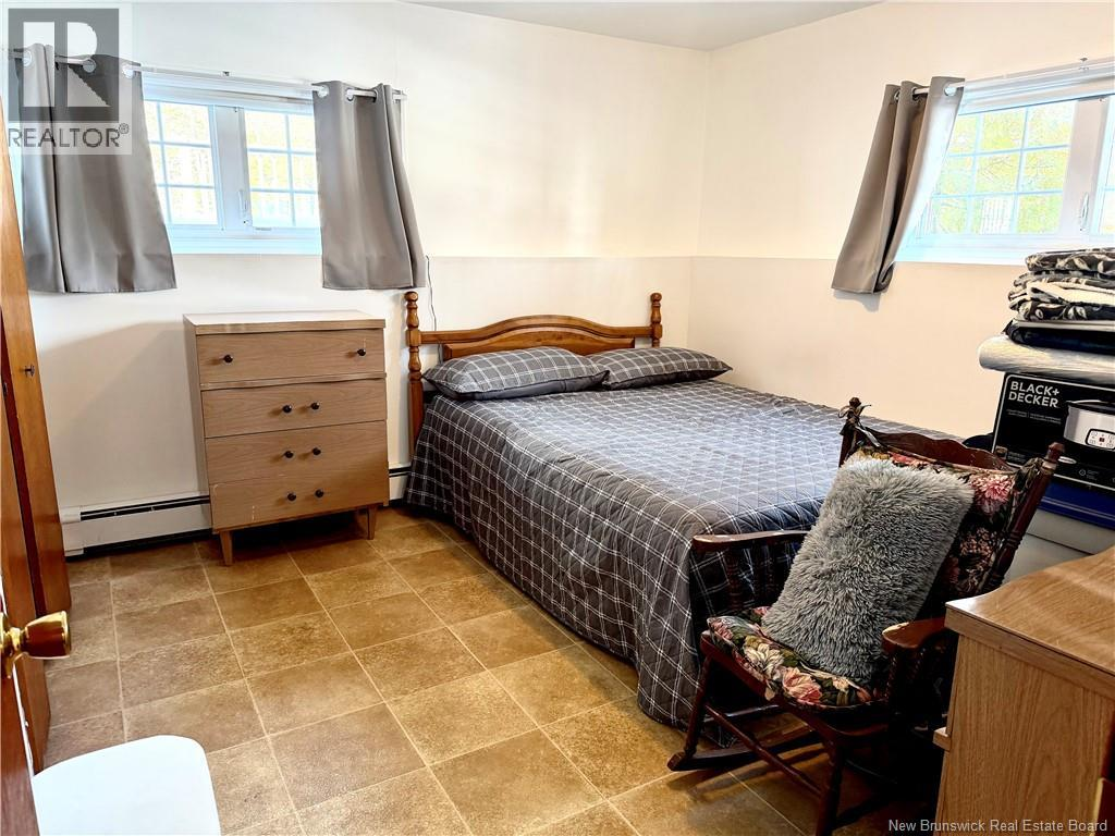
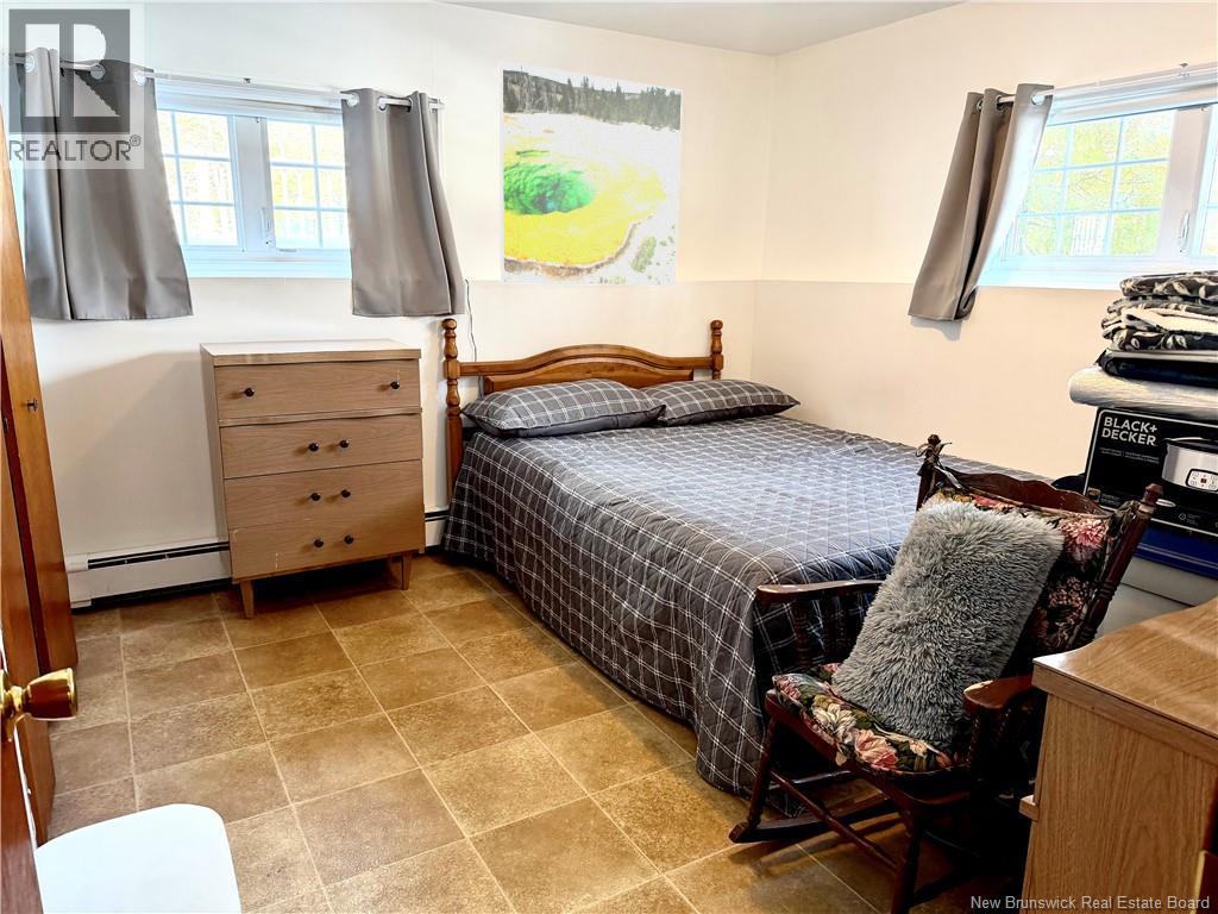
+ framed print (594, 183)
